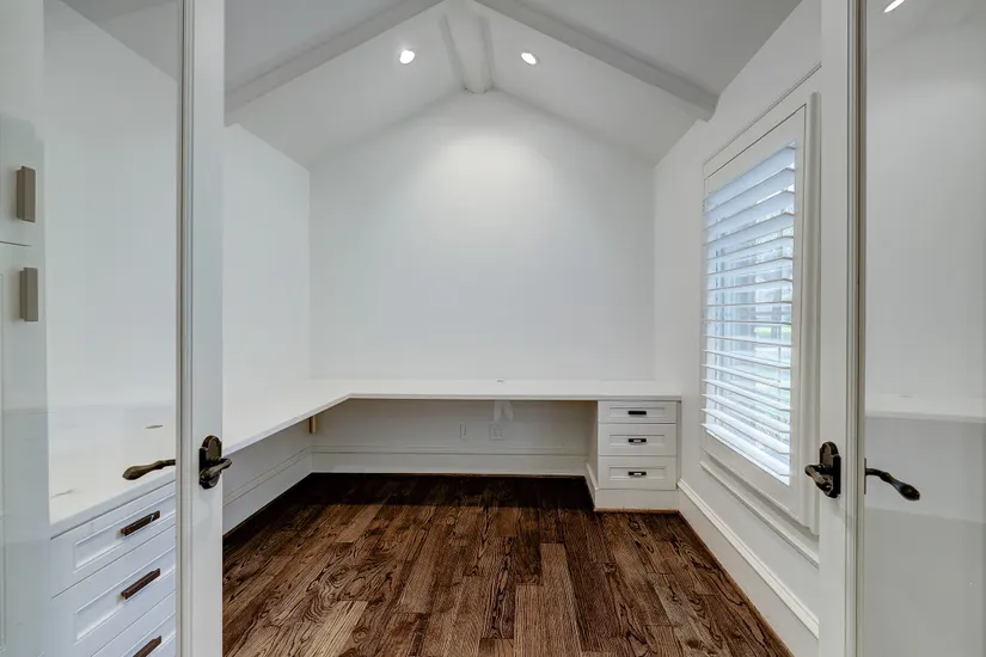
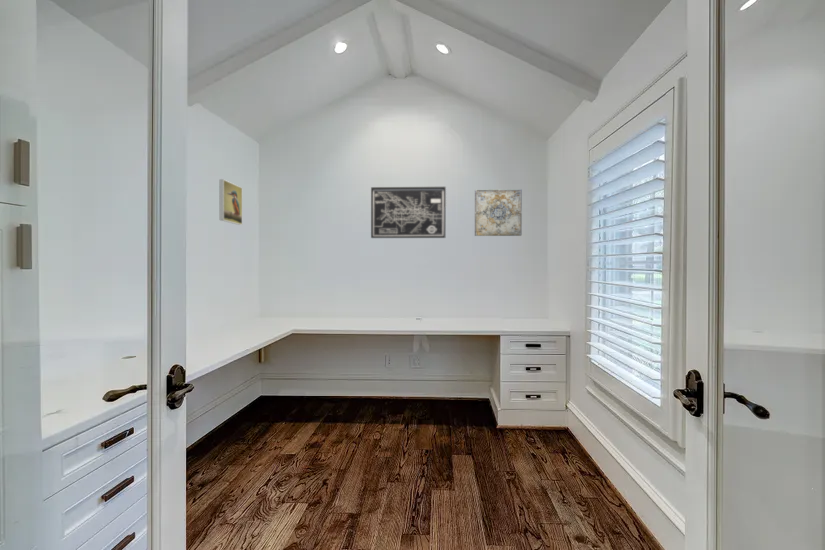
+ wall art (497, 212)
+ wall art (408, 212)
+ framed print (231, 203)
